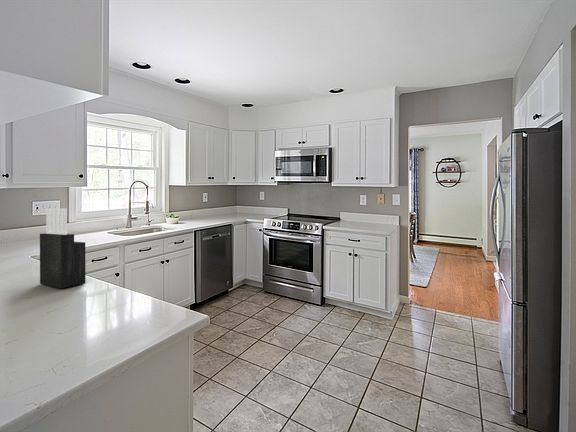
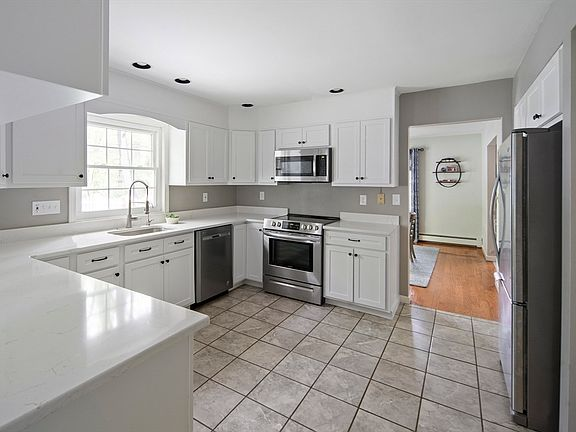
- knife block (65, 245)
